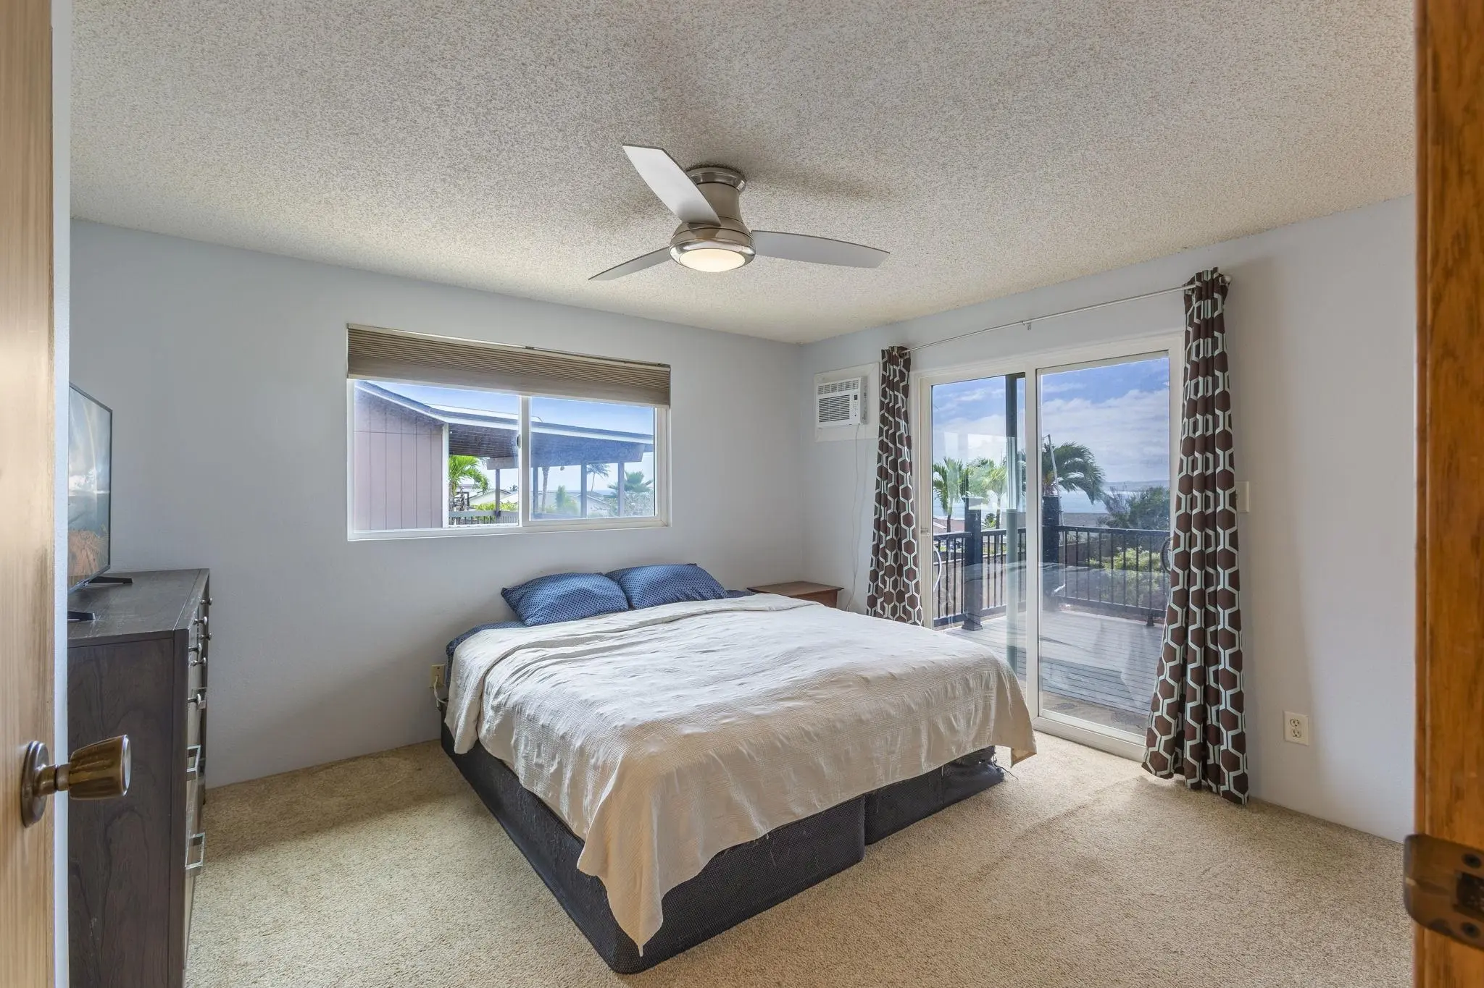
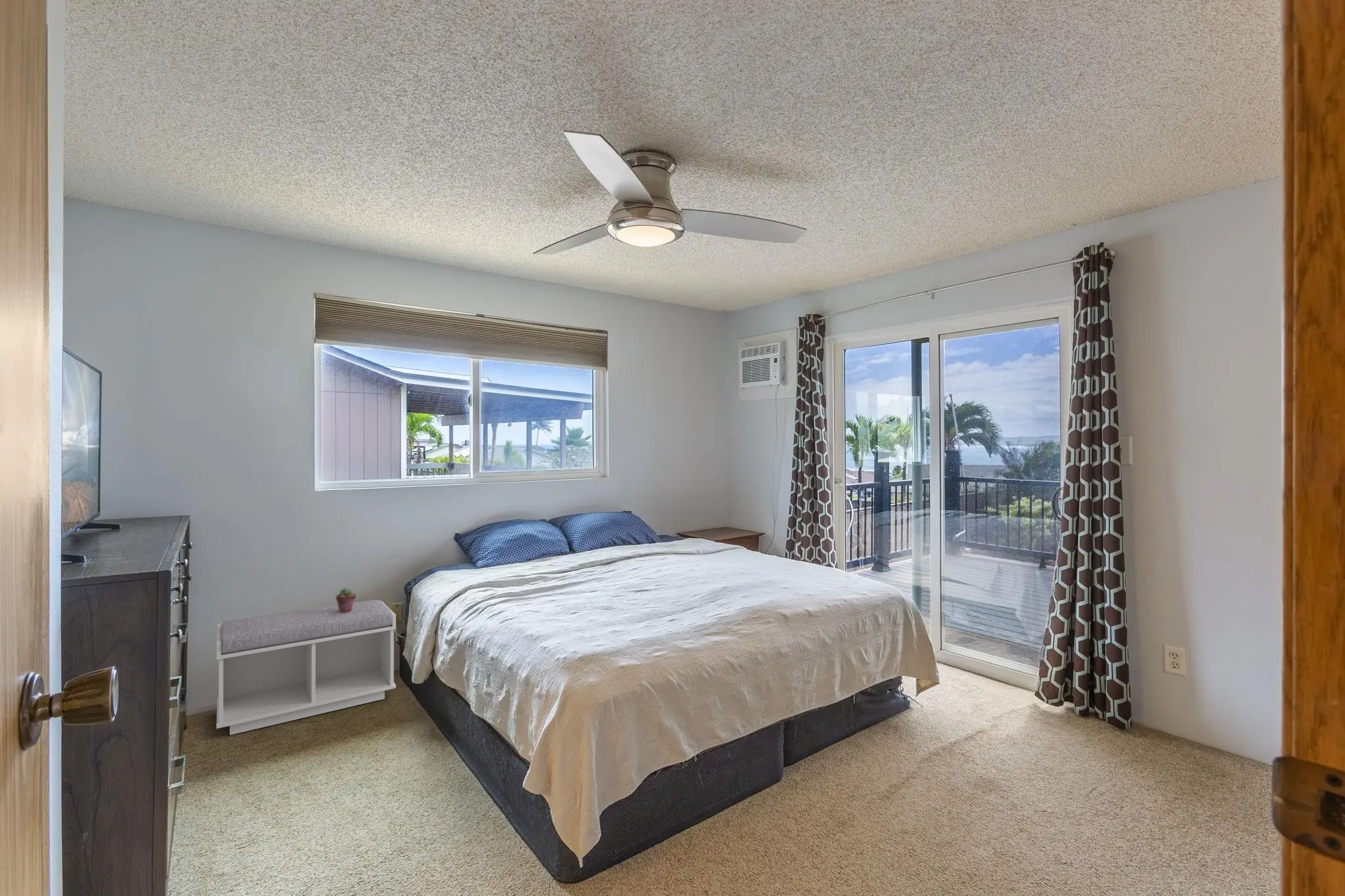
+ potted succulent (345, 599)
+ bench (309, 659)
